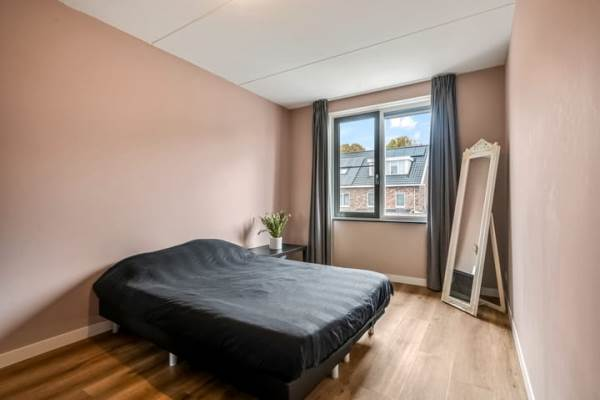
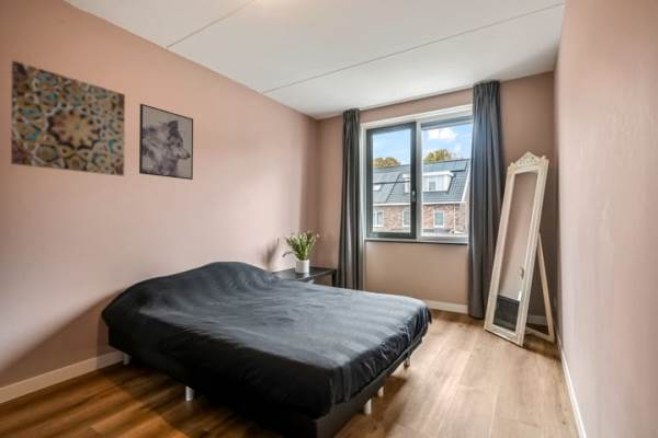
+ wall art (168, 143)
+ wall art (73, 125)
